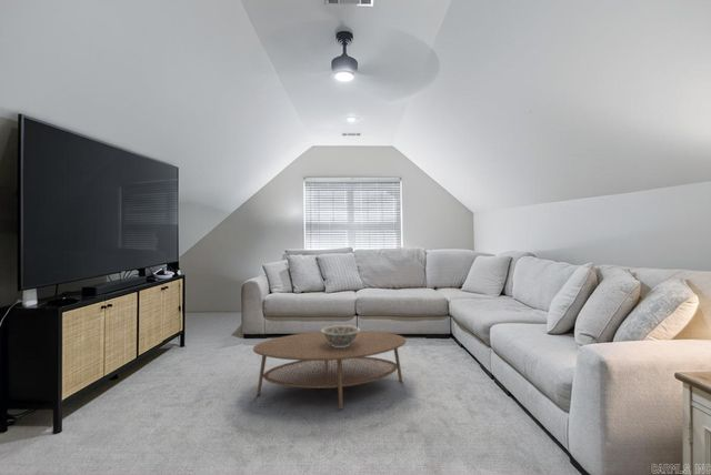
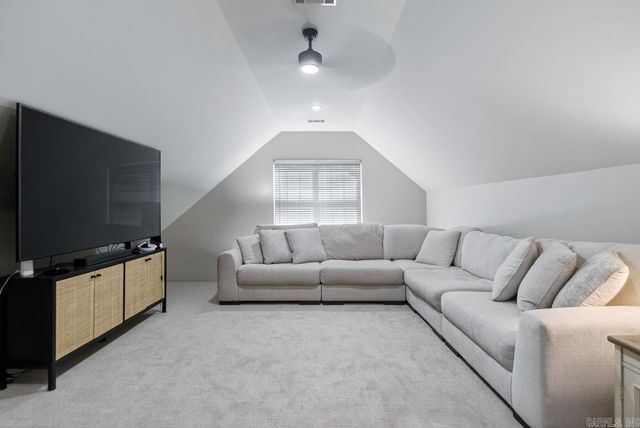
- coffee table (332, 364)
- decorative bowl (340, 336)
